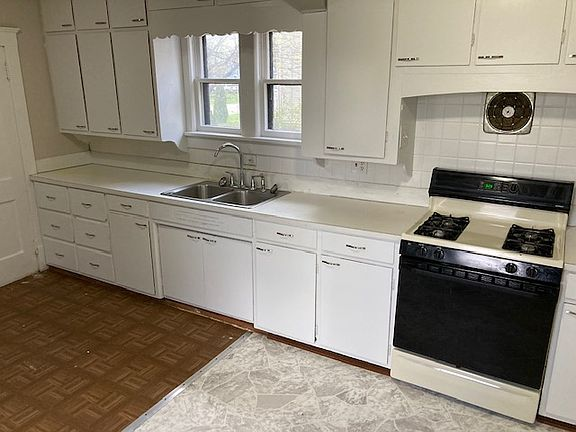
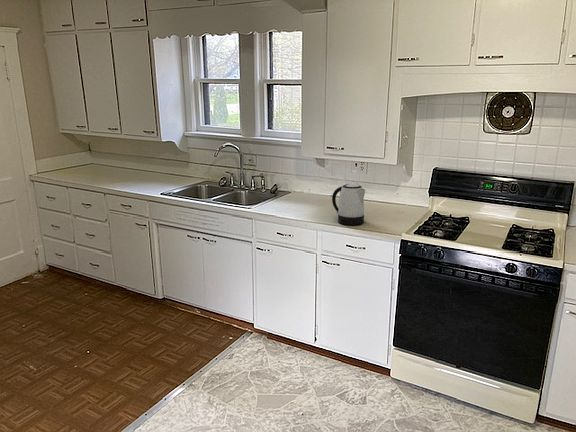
+ kettle (348, 202)
